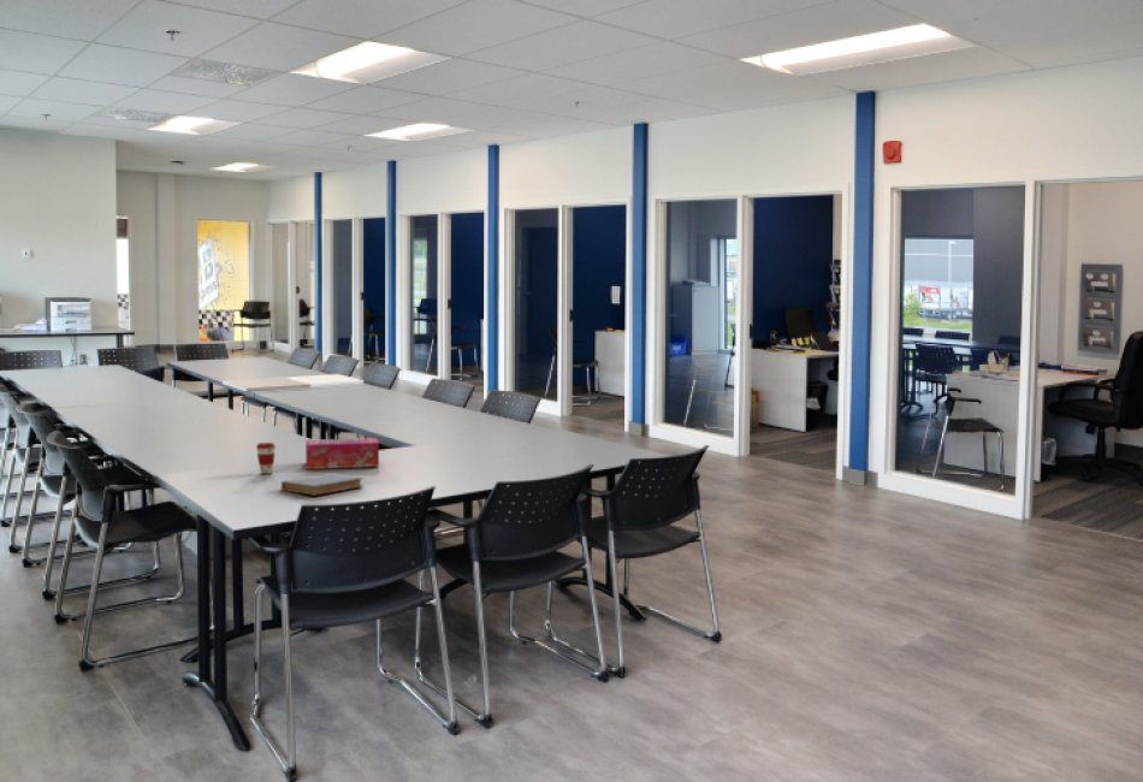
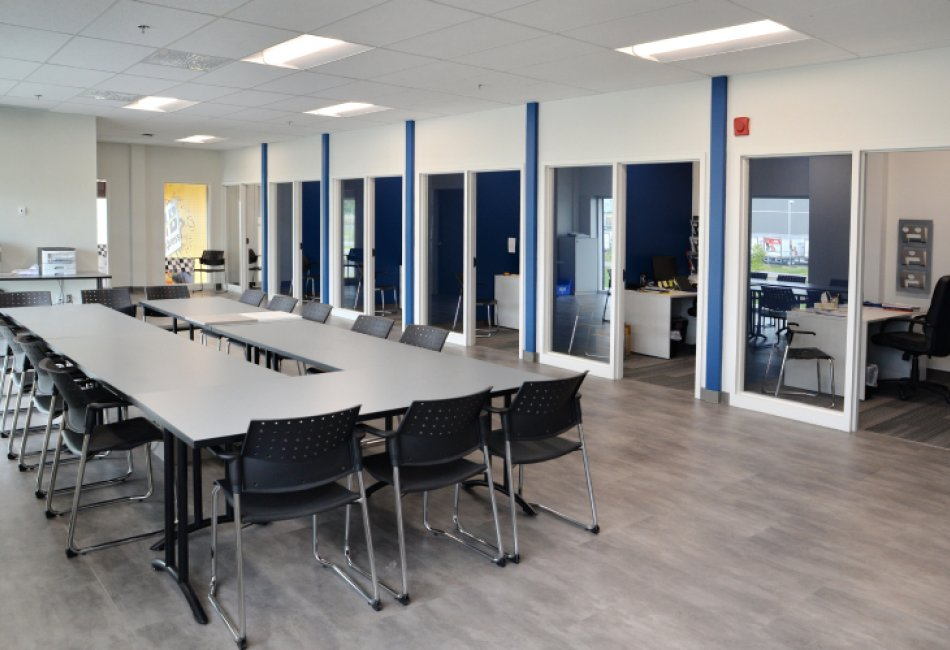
- tissue box (342, 452)
- coffee cup (266, 457)
- book (322, 484)
